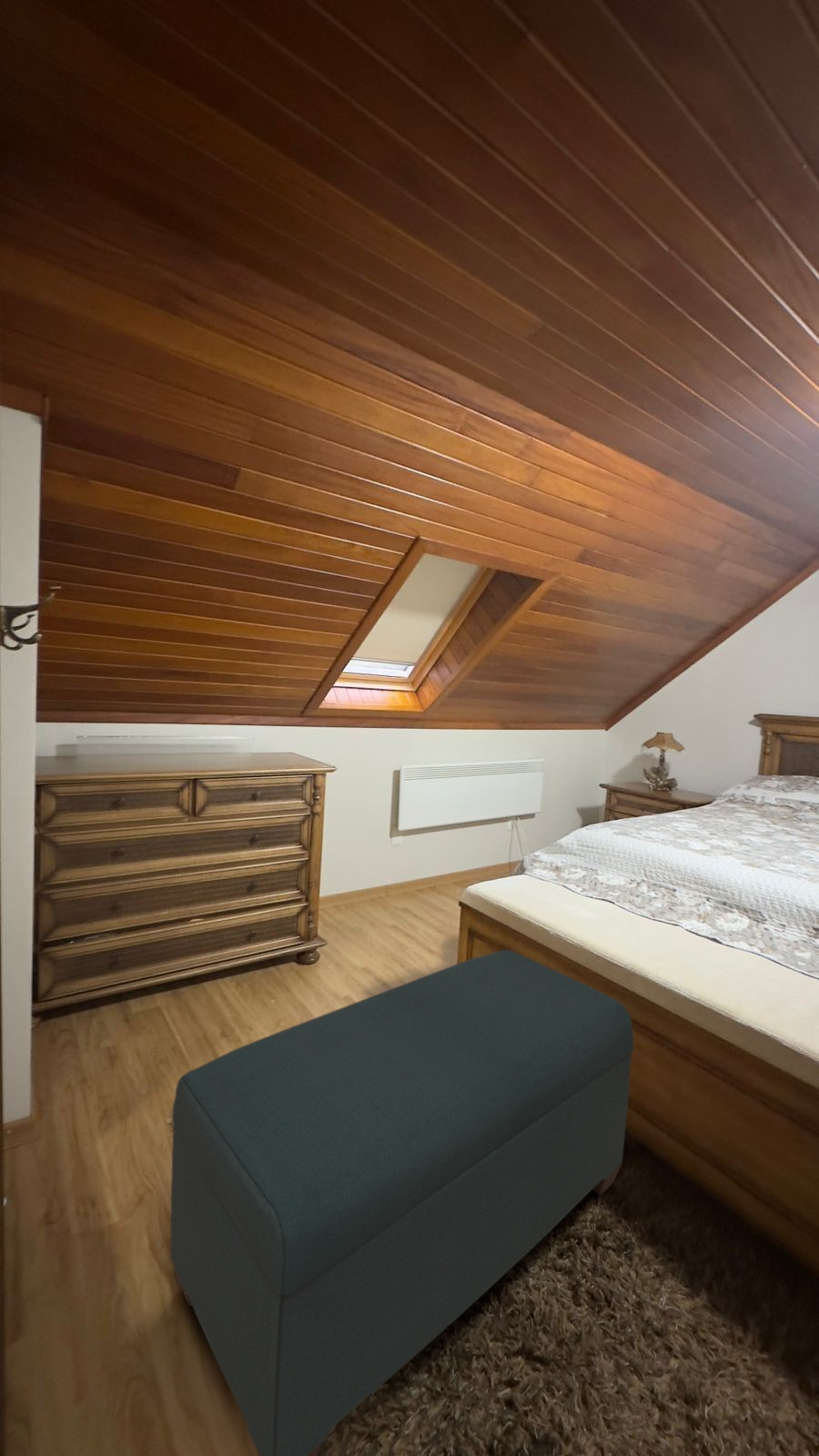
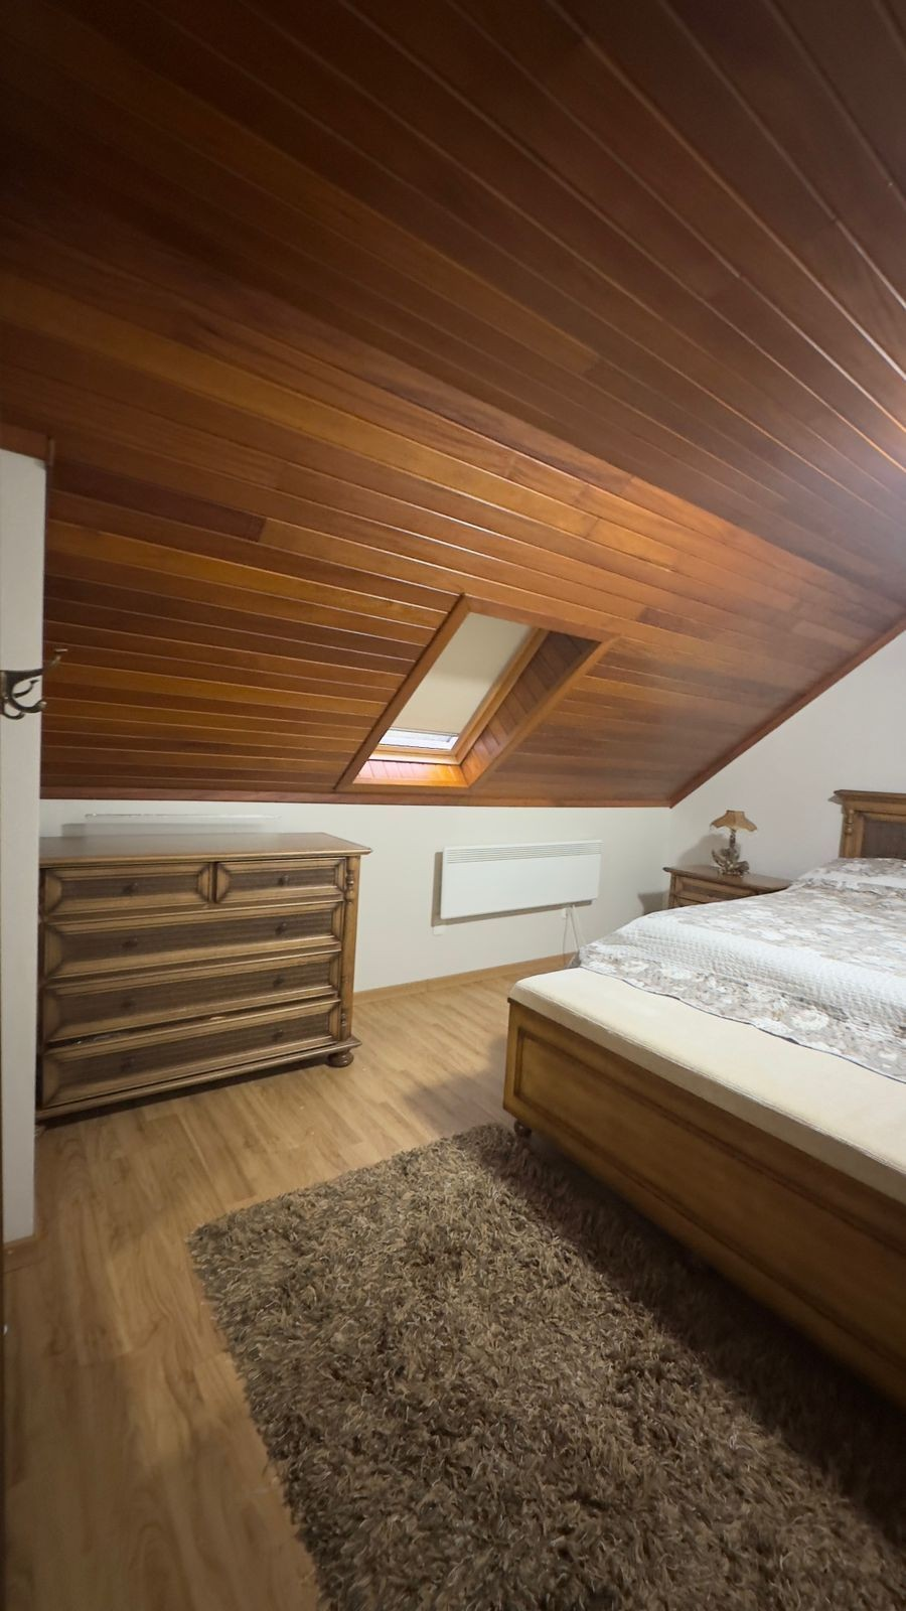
- bench (425, 1128)
